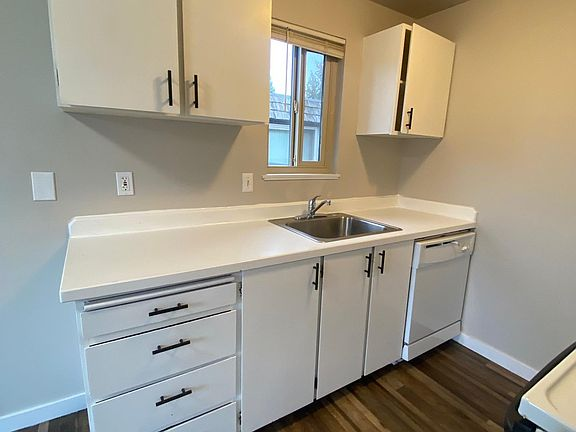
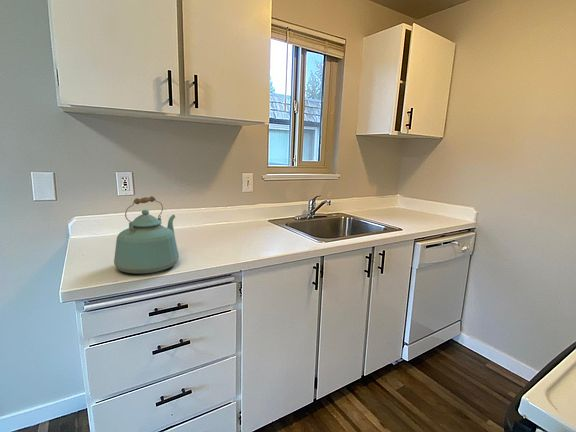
+ kettle (150, 230)
